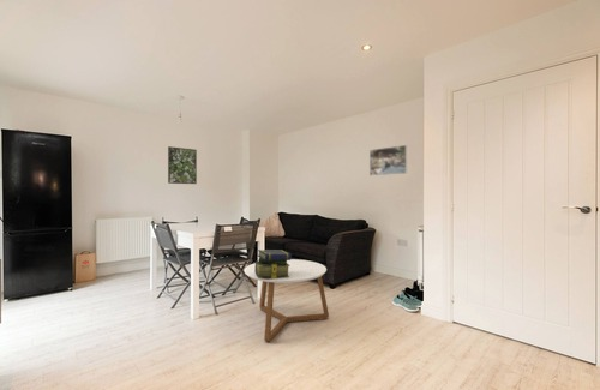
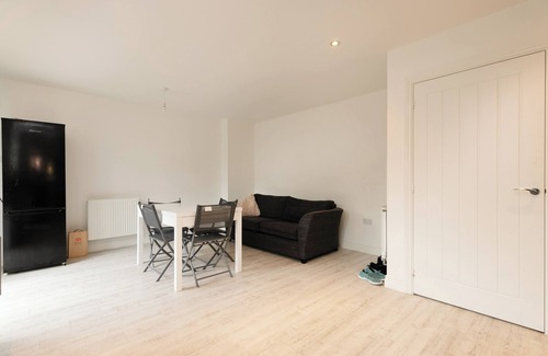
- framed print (182, 166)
- stack of books (272, 262)
- coffee table (287, 282)
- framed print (386, 161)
